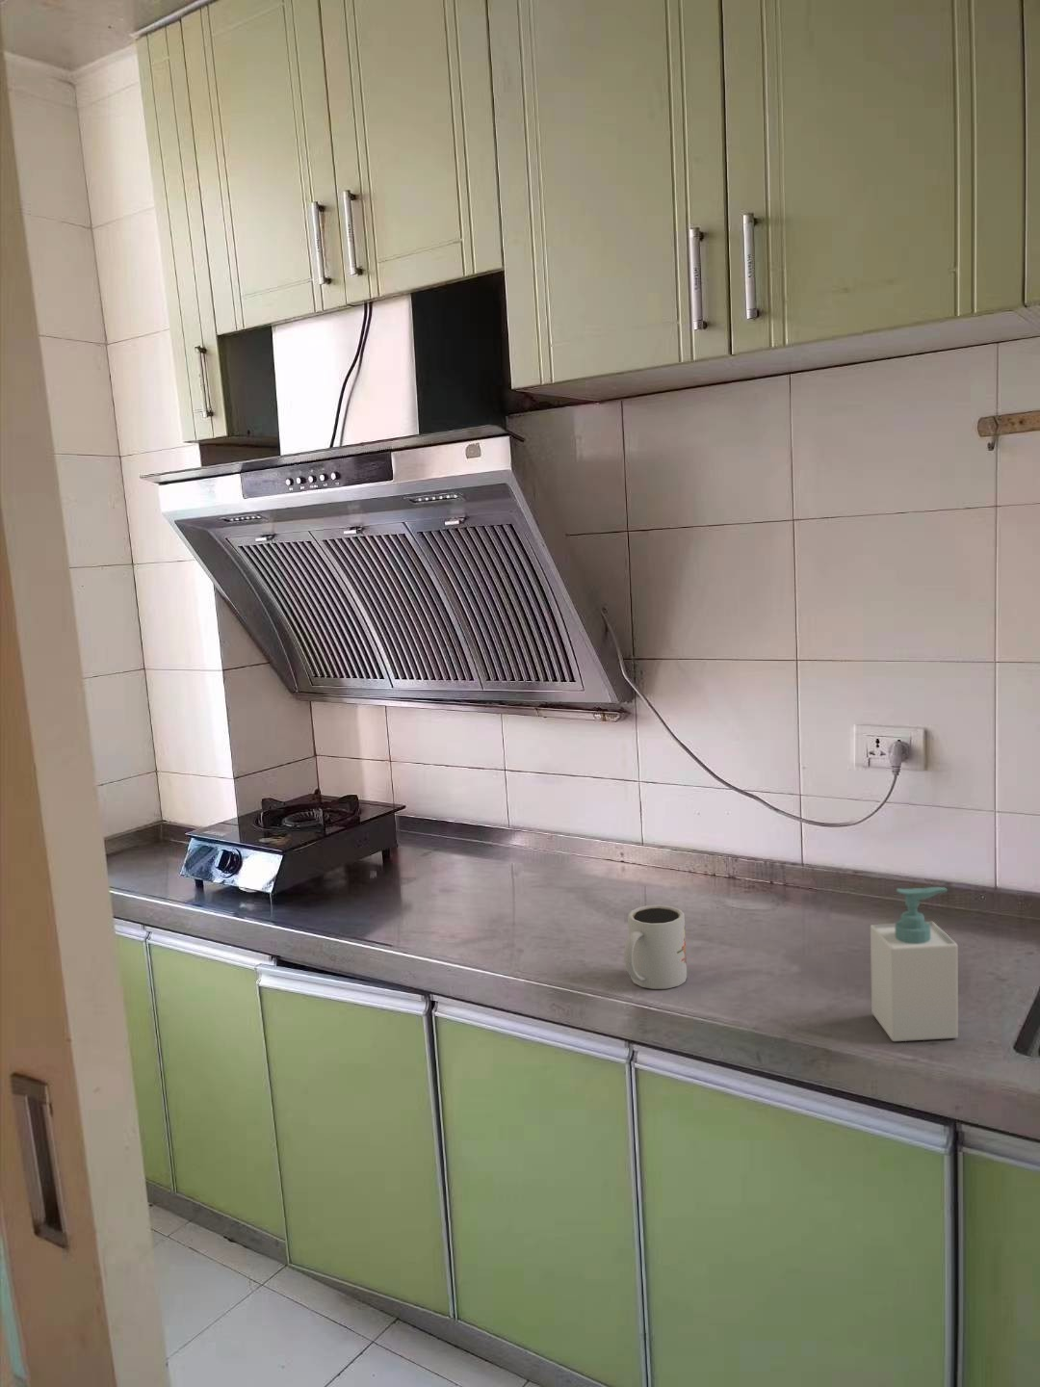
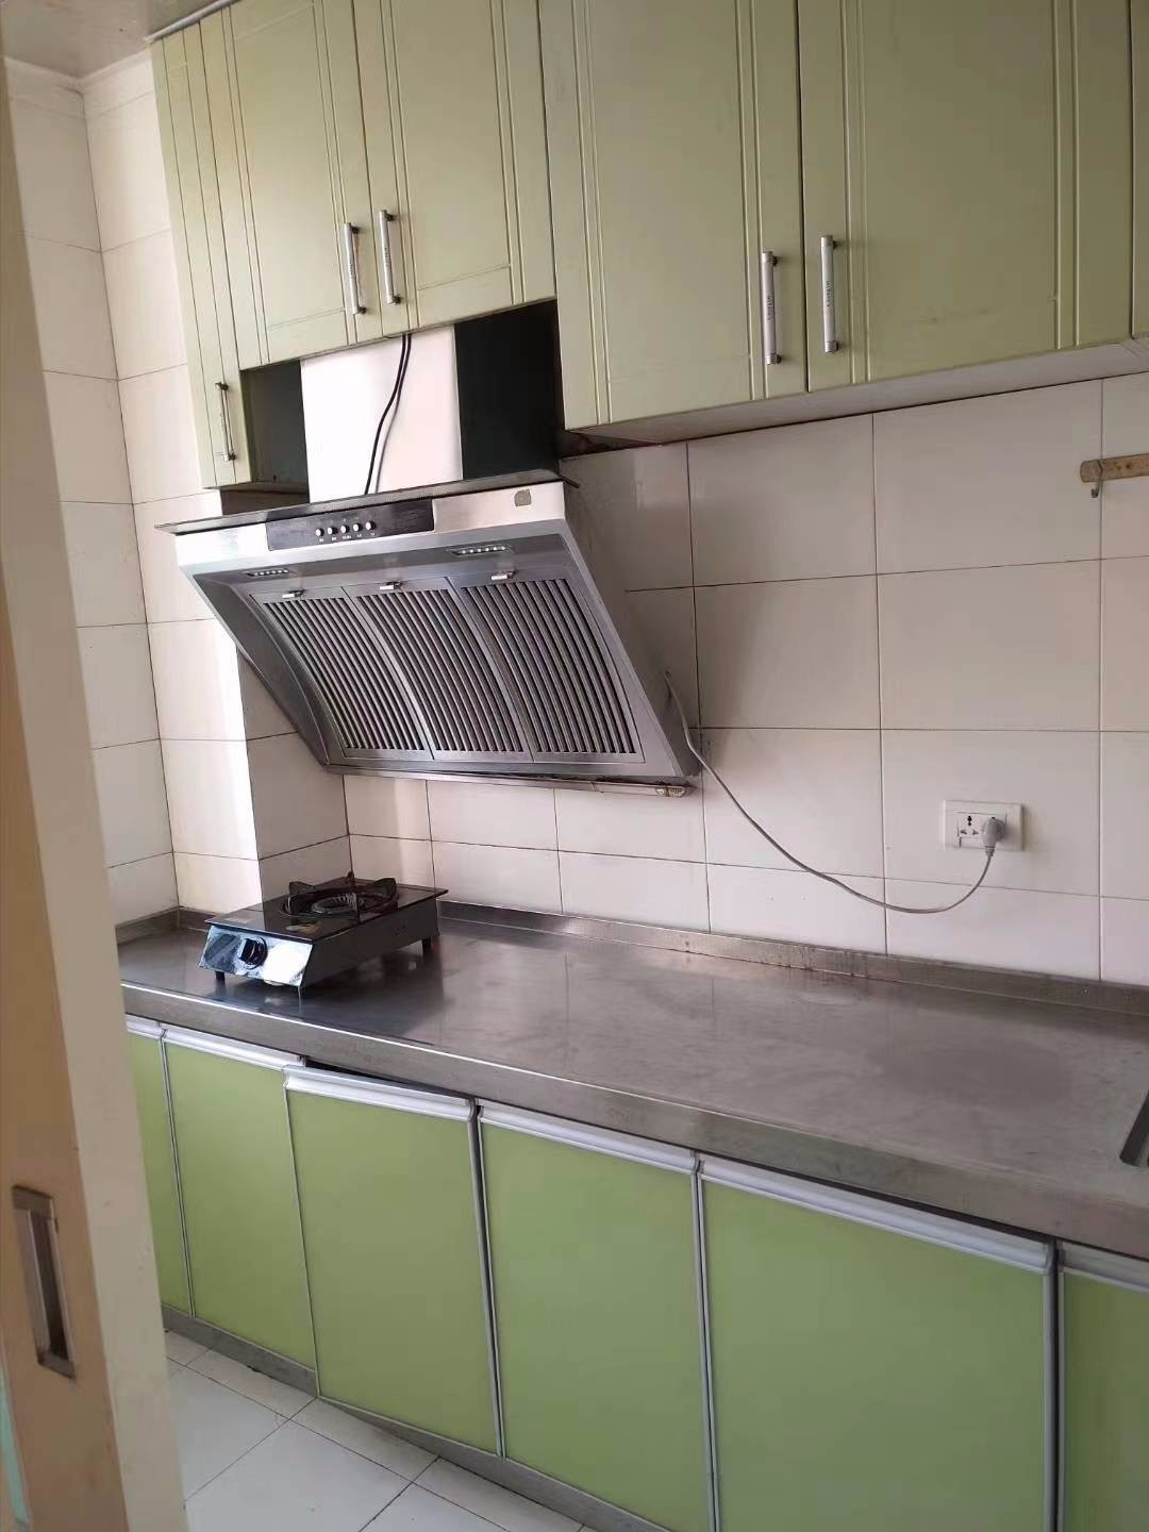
- mug (650, 949)
- soap bottle (913, 958)
